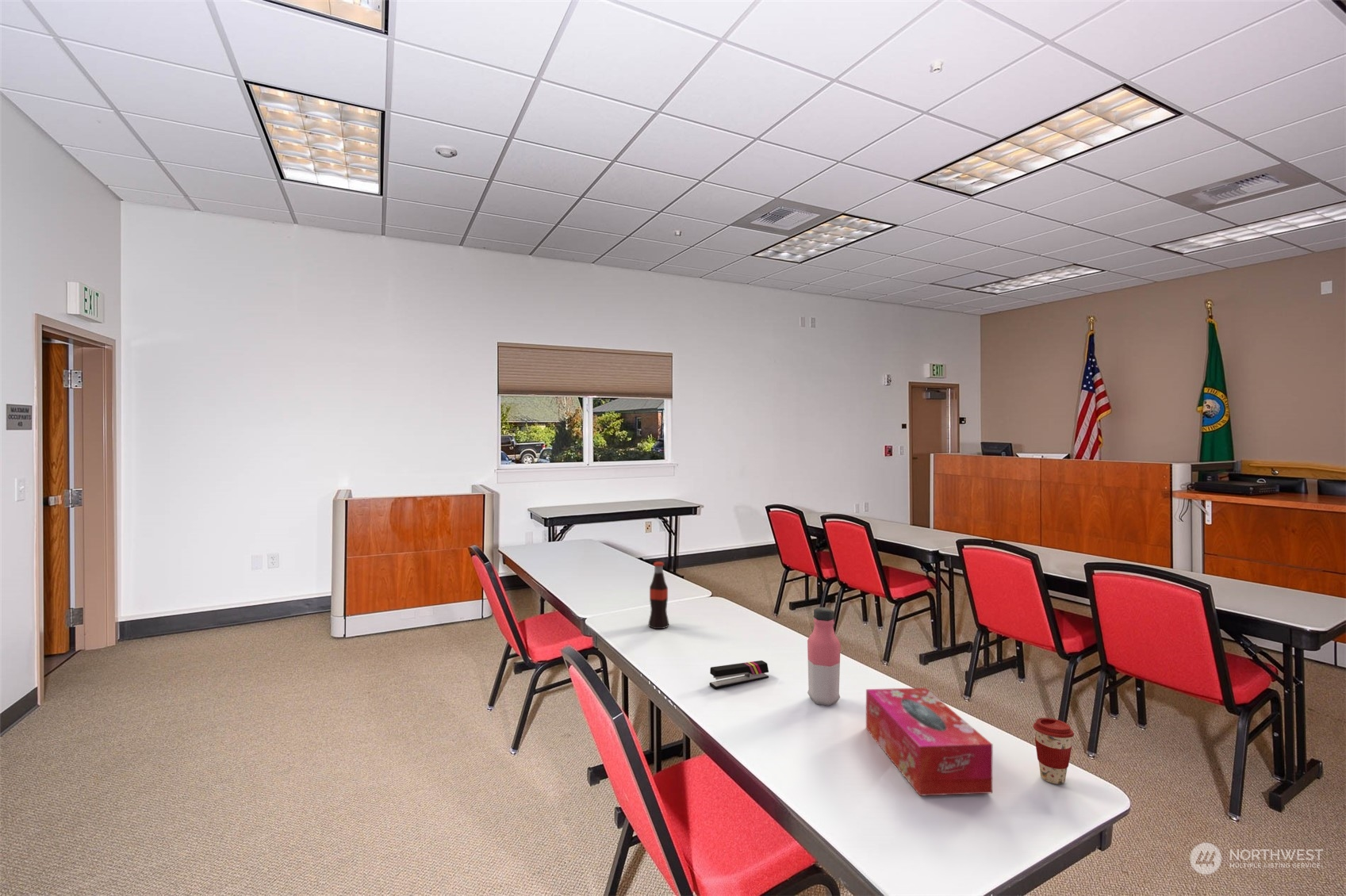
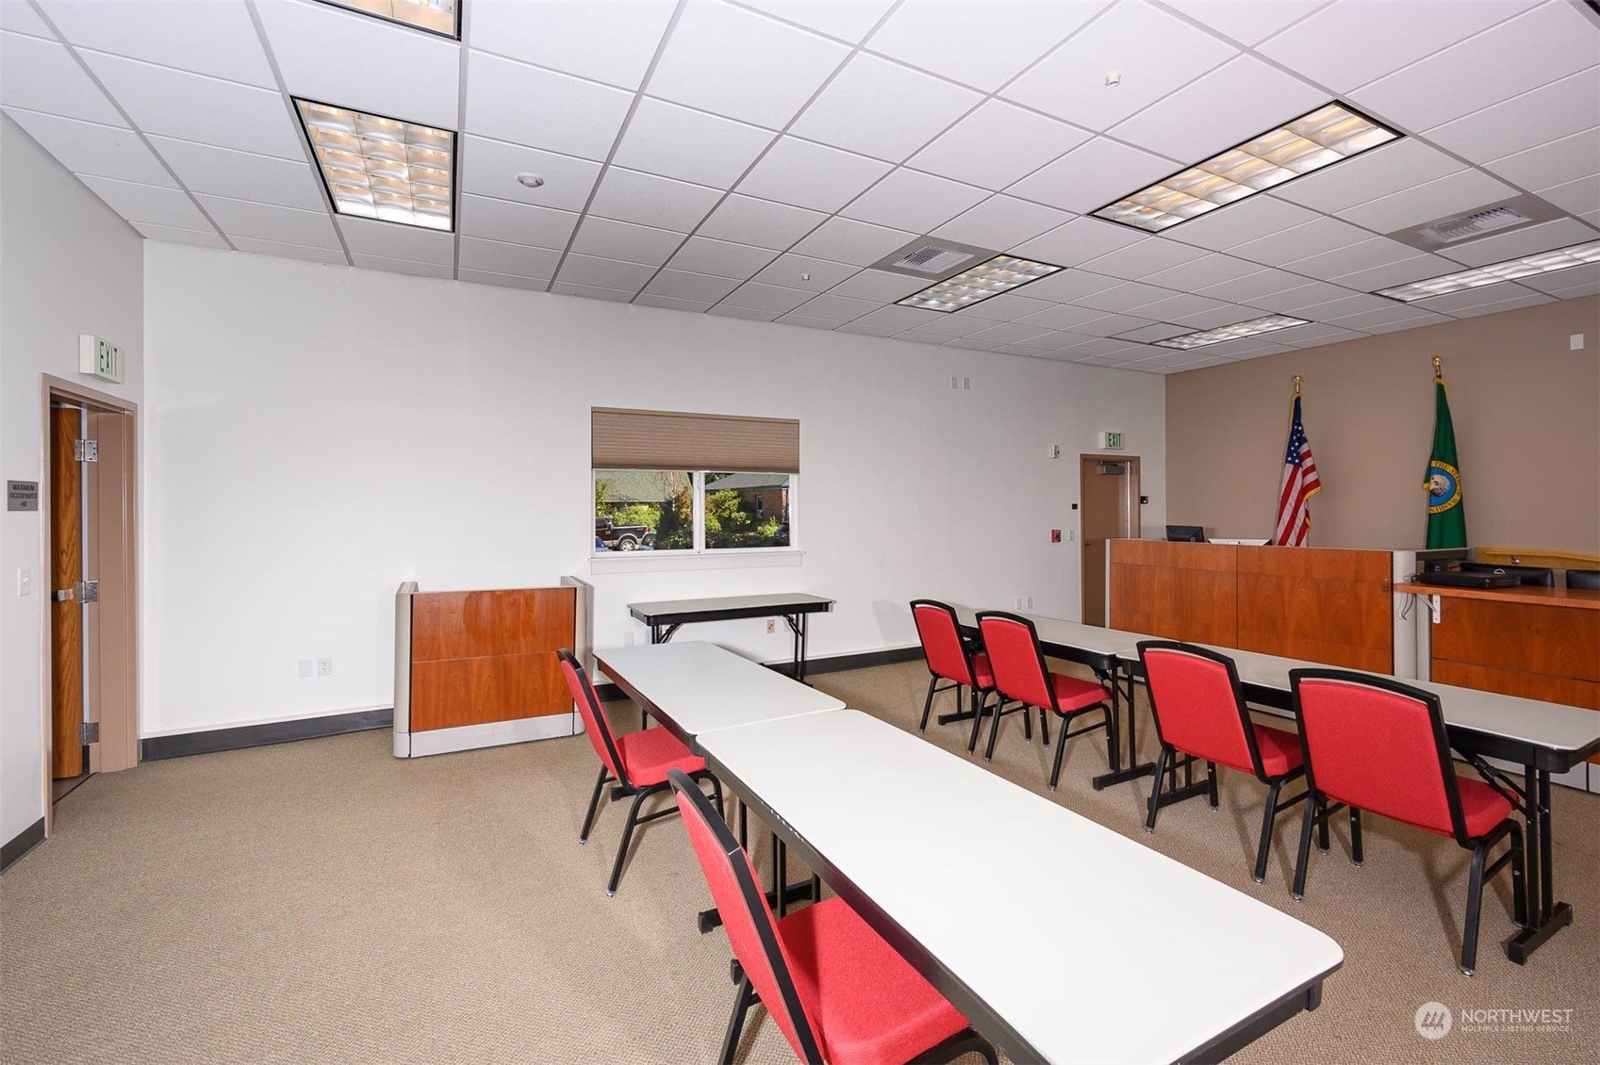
- tissue box (922, 736)
- stapler (739, 672)
- water bottle (823, 654)
- bottle (658, 594)
- coffee cup (1053, 751)
